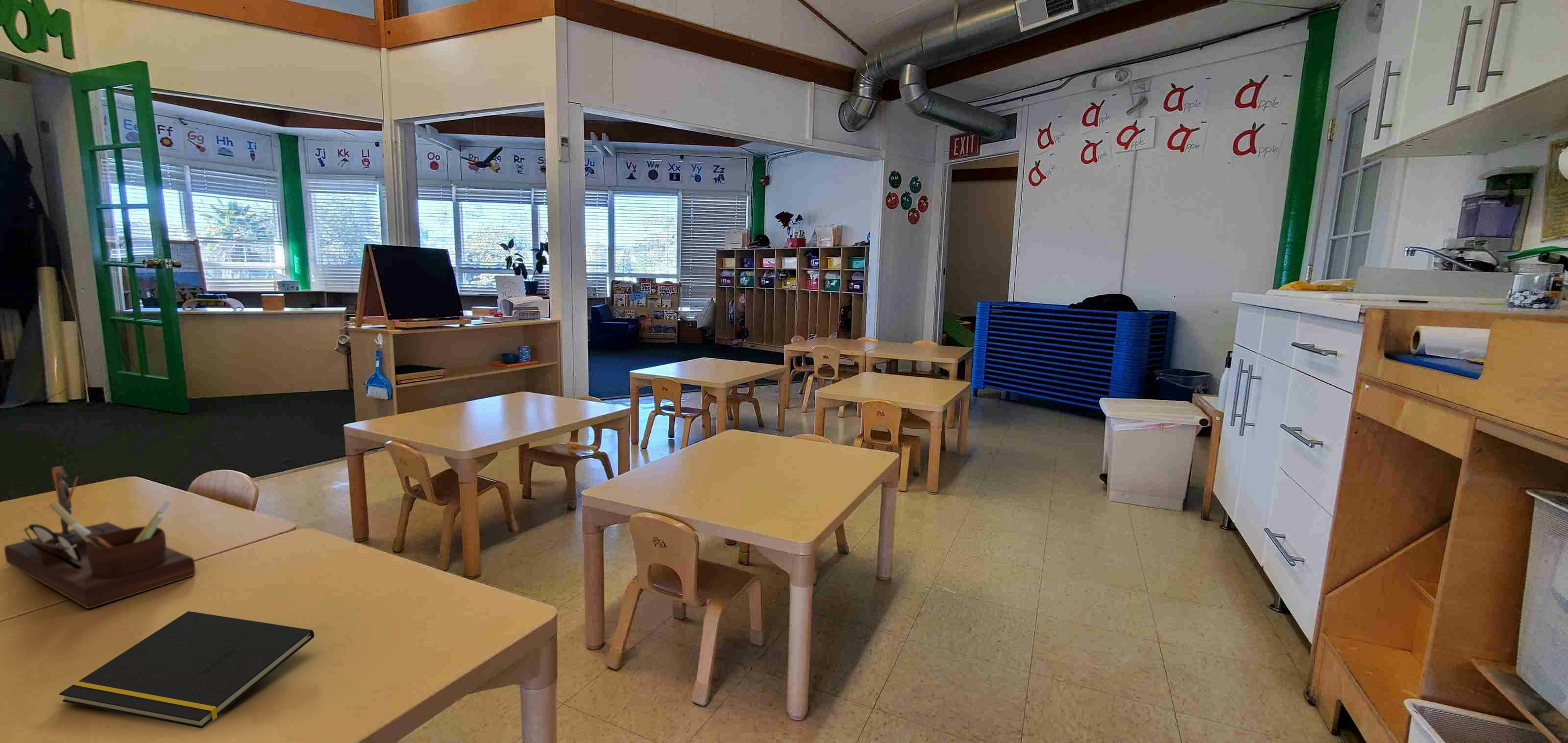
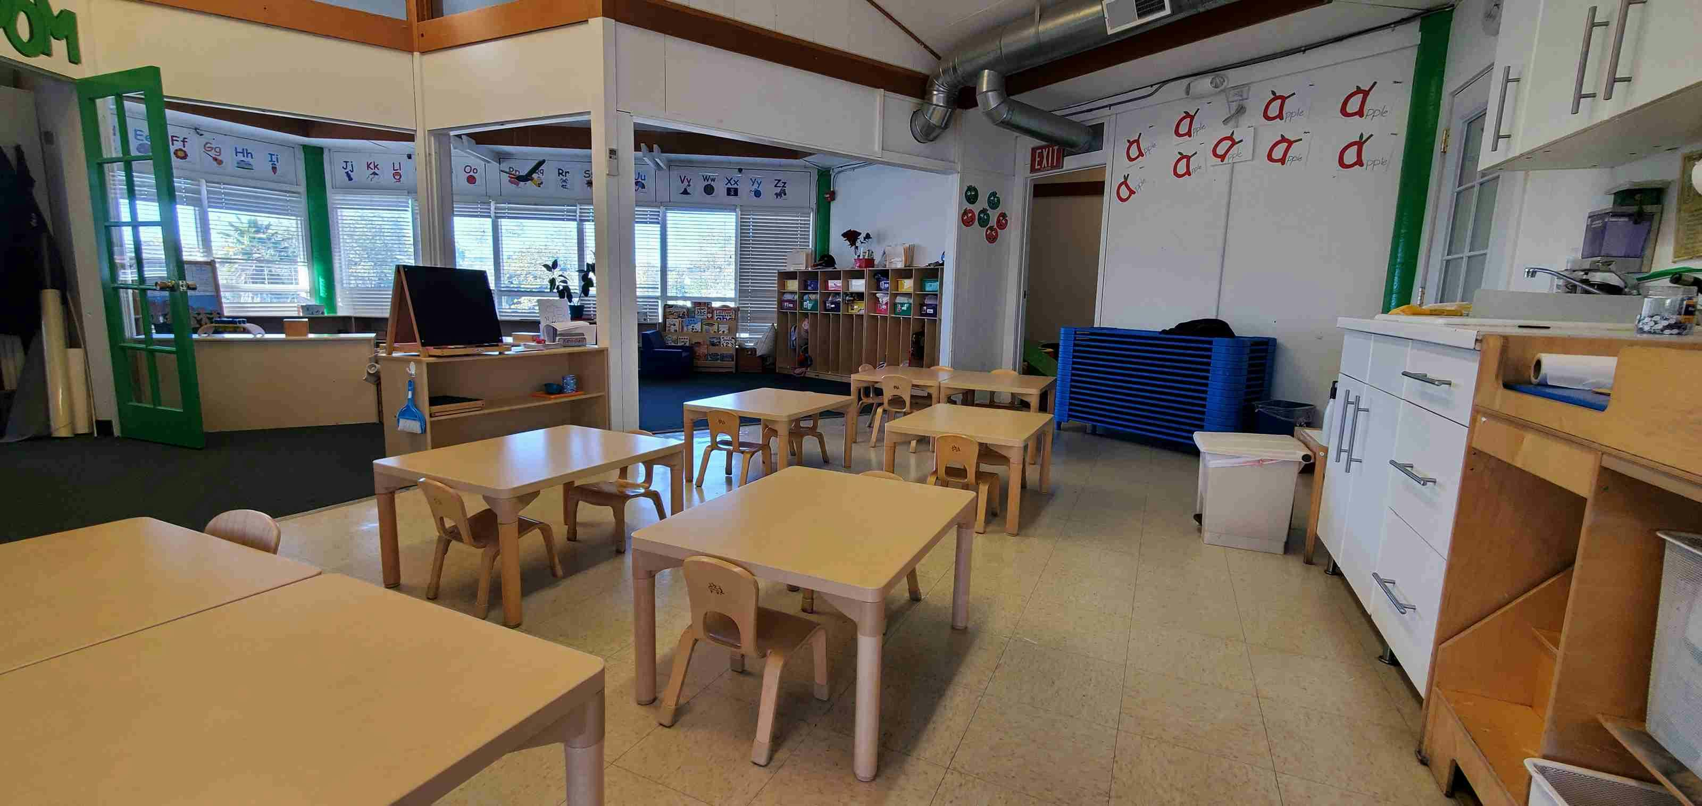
- notepad (195, 664)
- desk organizer (96, 526)
